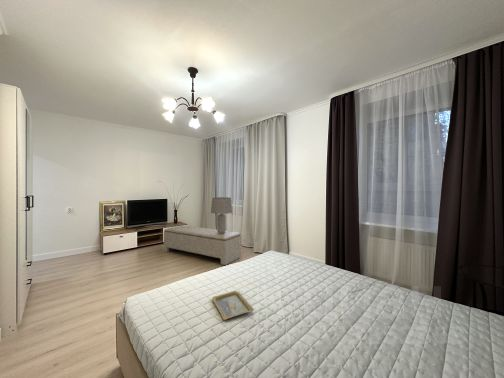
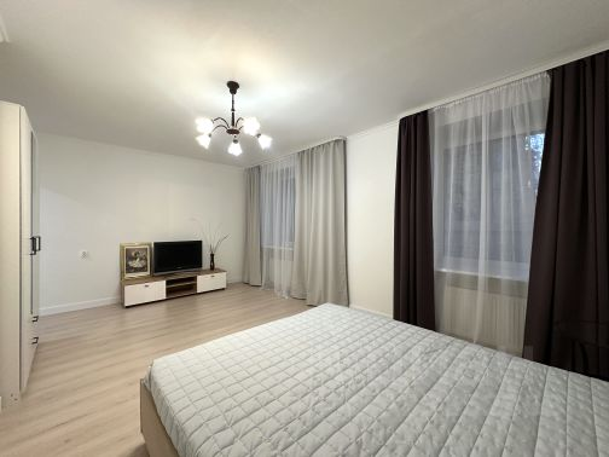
- lamp (221, 215)
- tray (231, 304)
- bench (200, 242)
